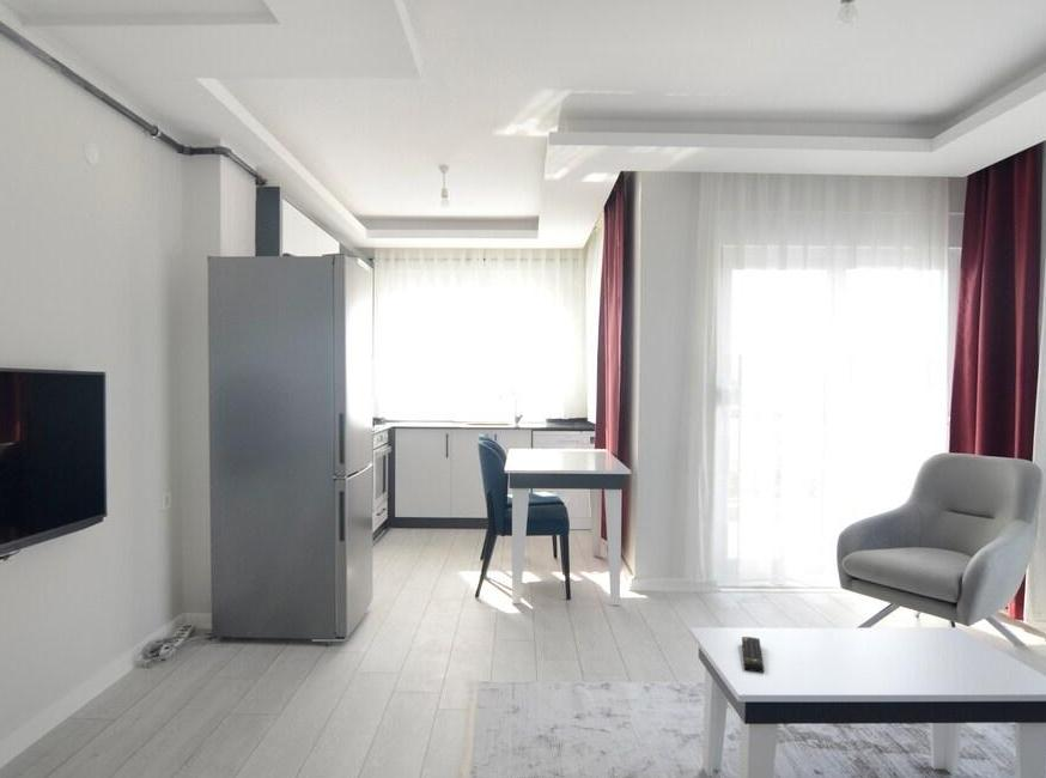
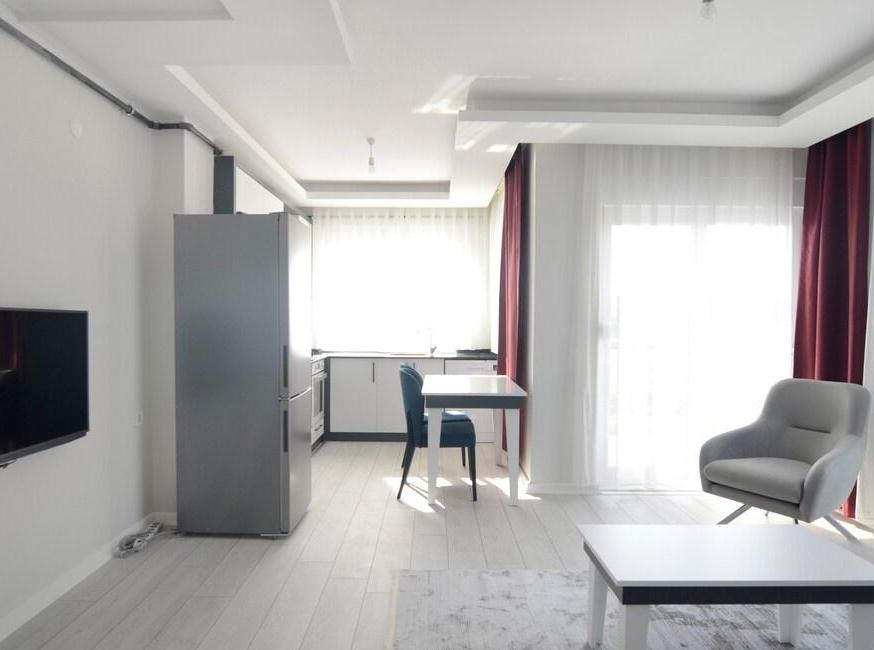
- remote control (752, 654)
